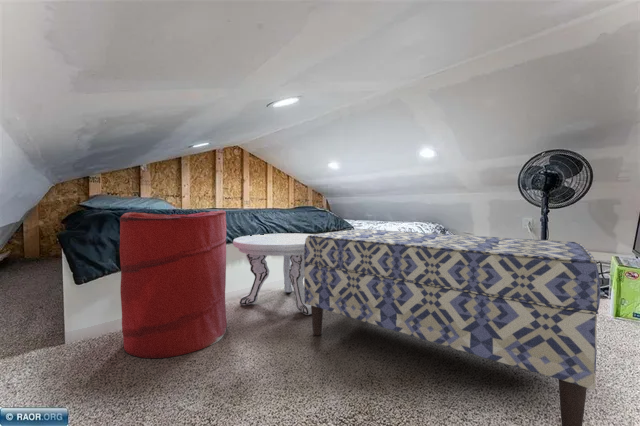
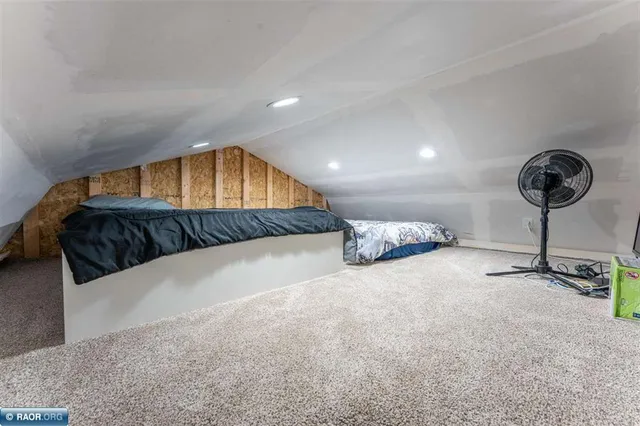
- bench (427, 293)
- side table (283, 270)
- laundry hamper (177, 271)
